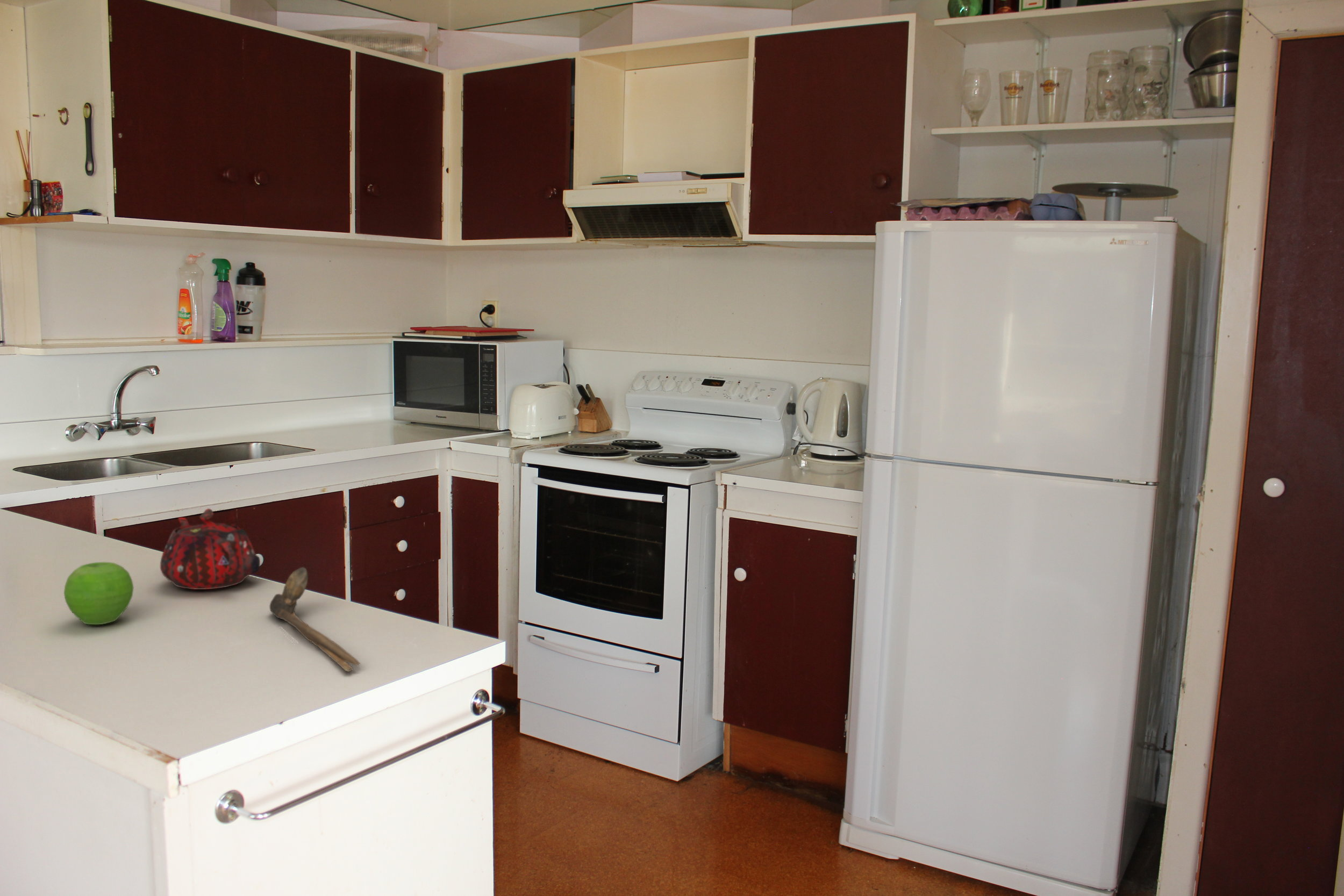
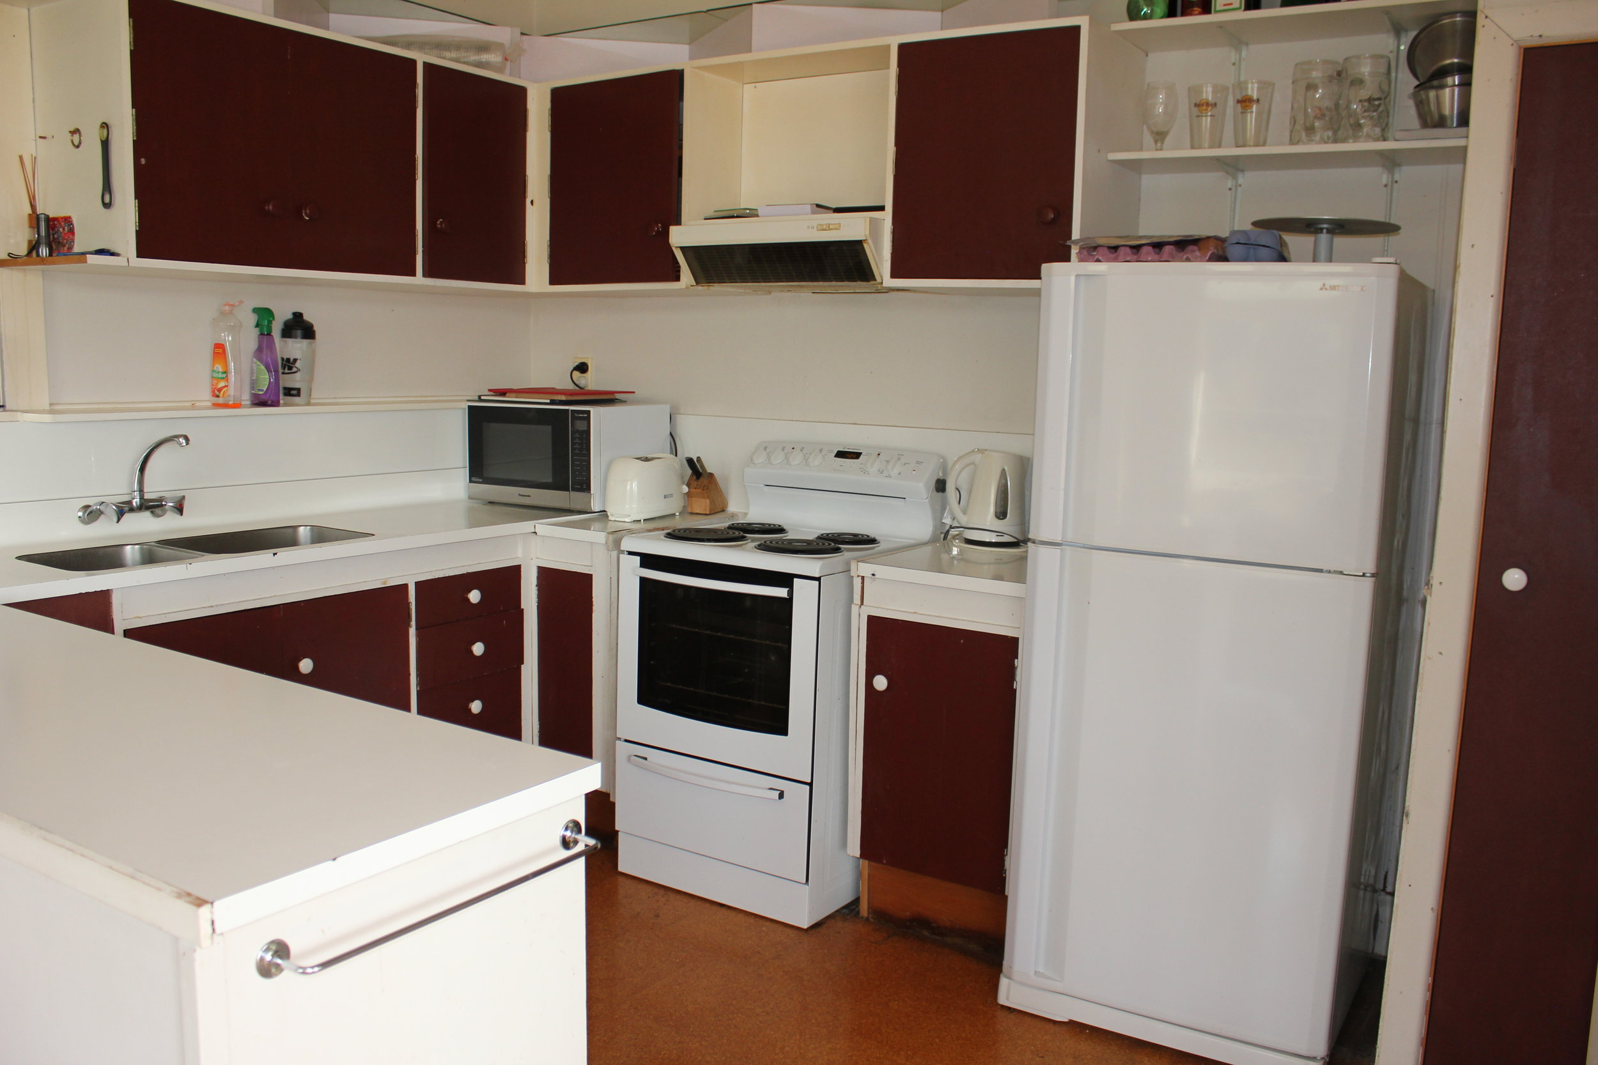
- spoon (306, 623)
- fruit (99, 593)
- teapot (206, 546)
